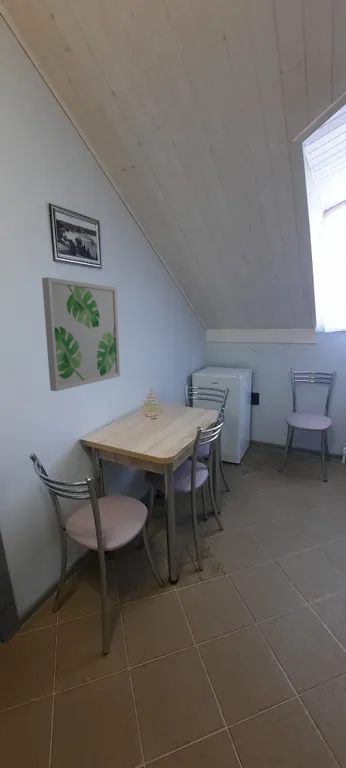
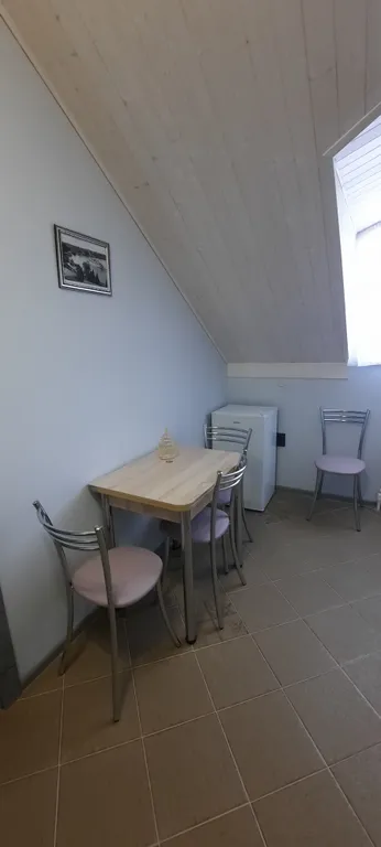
- wall art (86, 334)
